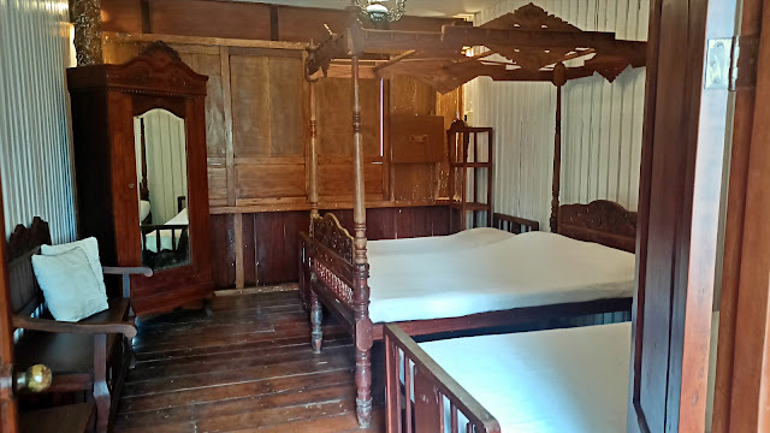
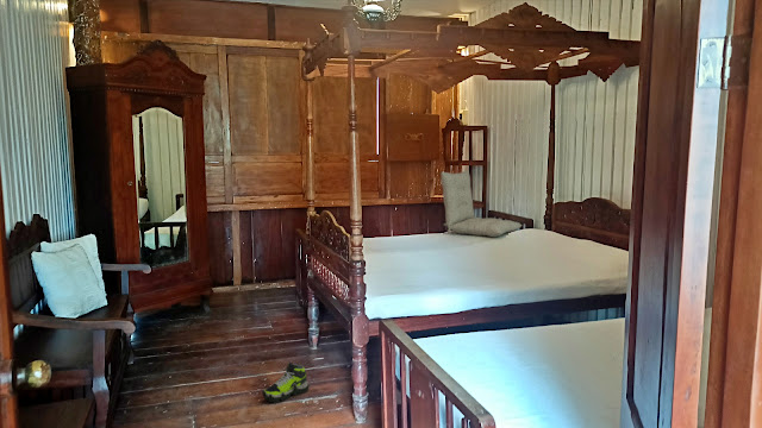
+ shoe (286, 379)
+ seat cushion (471, 202)
